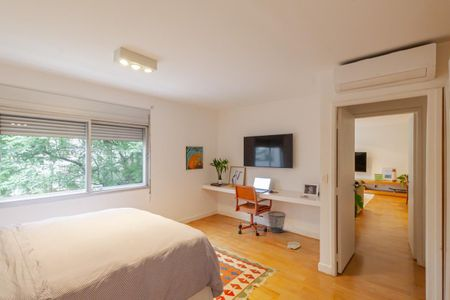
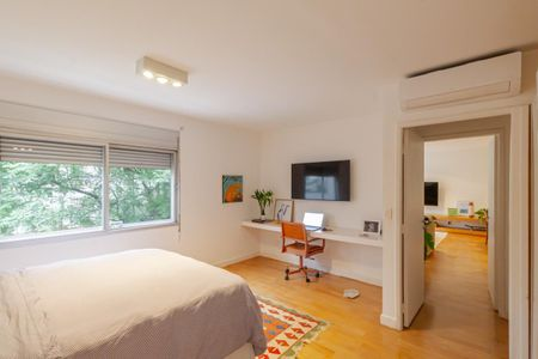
- wastebasket (276, 222)
